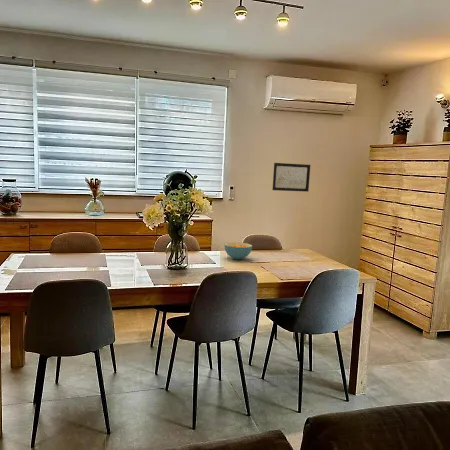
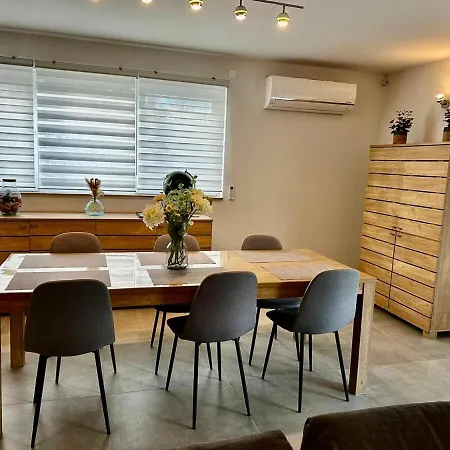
- cereal bowl (237, 251)
- wall art (291, 177)
